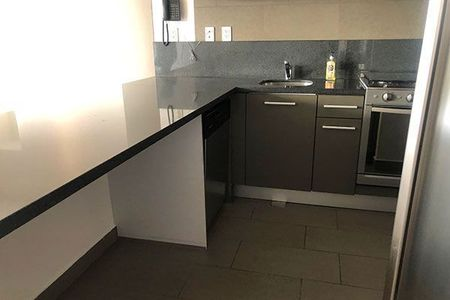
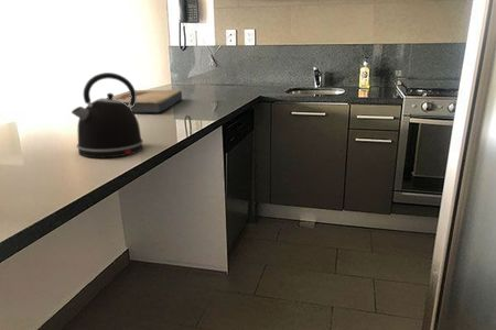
+ kettle (108, 112)
+ fish fossil (143, 99)
